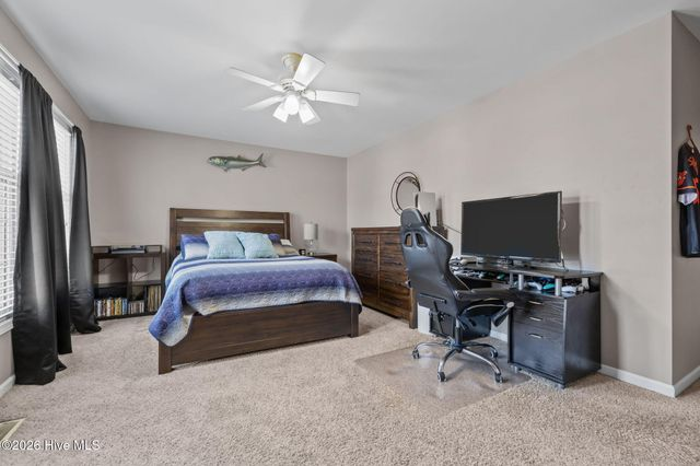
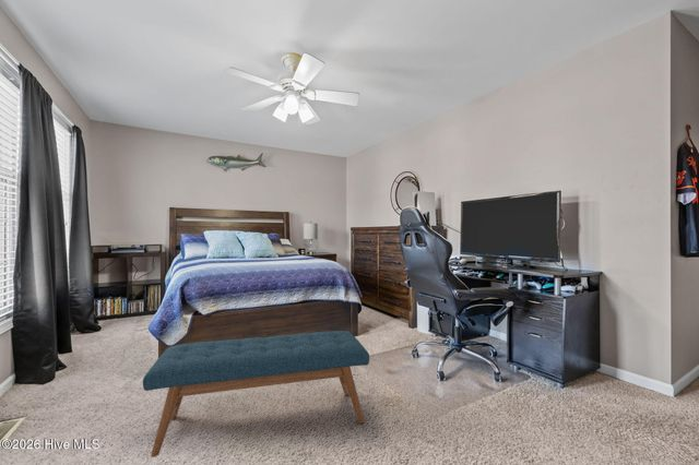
+ bench (265, 381)
